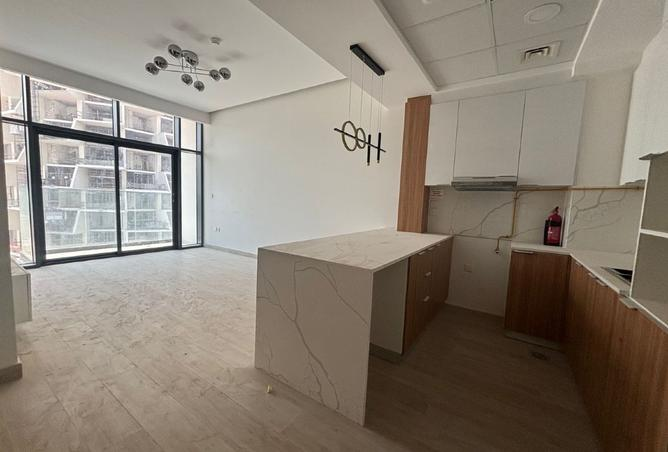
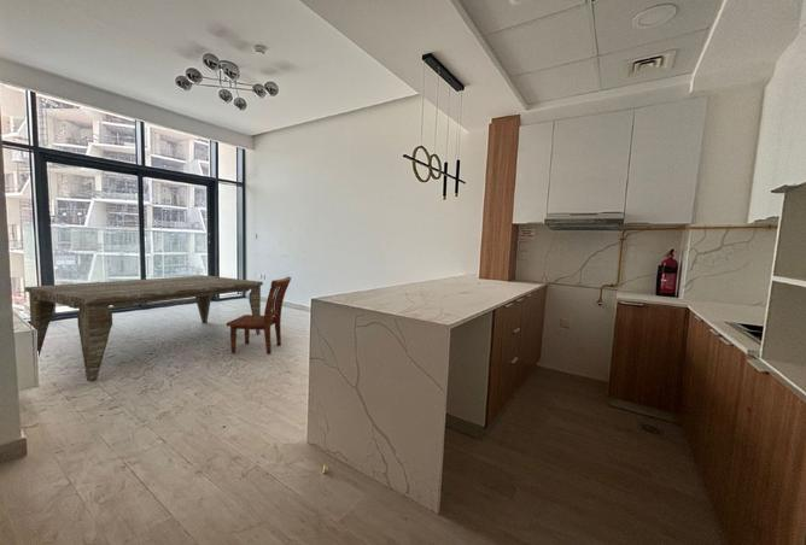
+ dining chair (261, 316)
+ dining table (163, 300)
